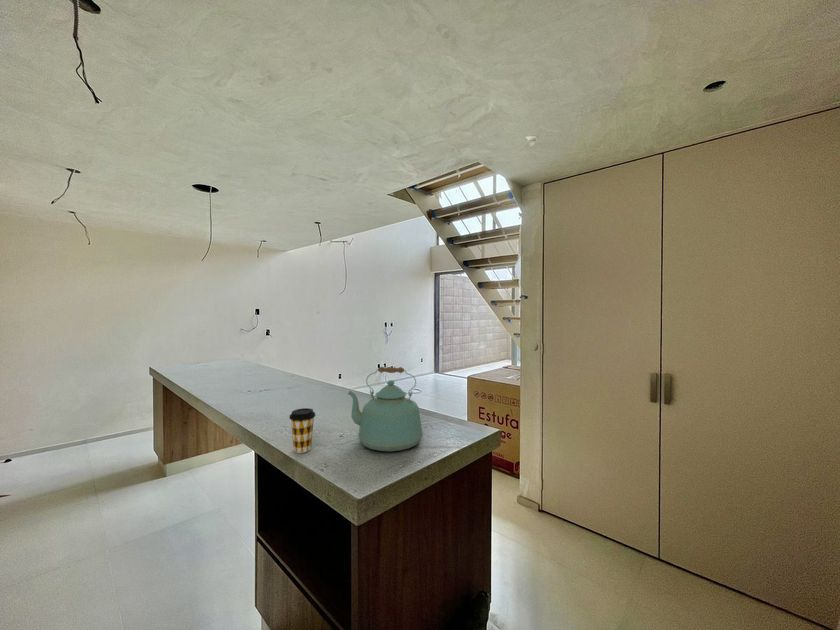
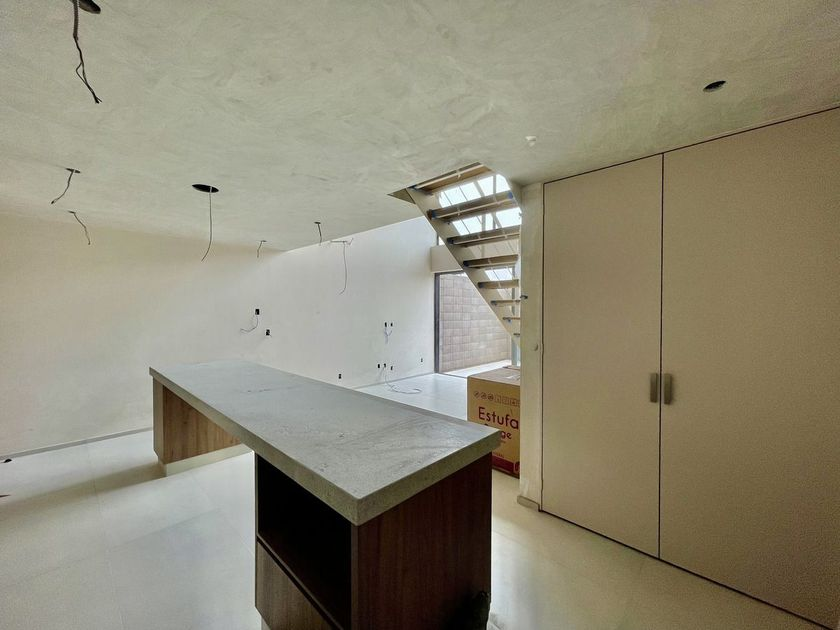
- coffee cup (302, 430)
- kettle (384, 403)
